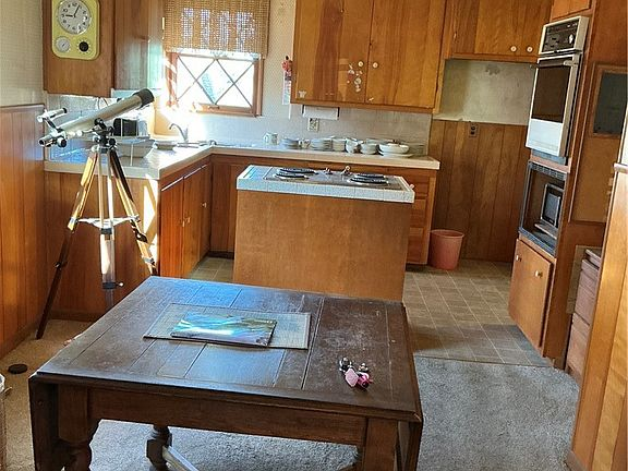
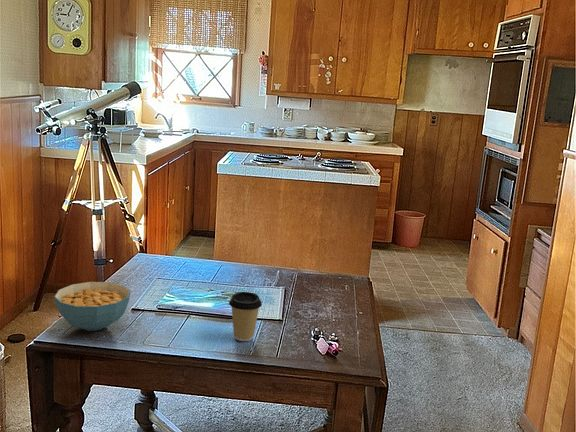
+ cereal bowl (93, 310)
+ coffee cup (244, 317)
